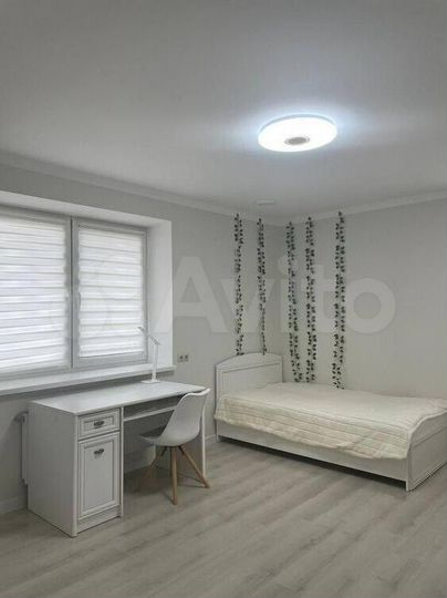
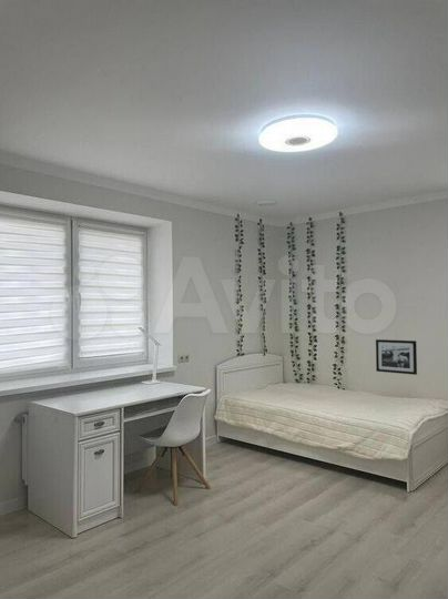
+ picture frame (395, 356)
